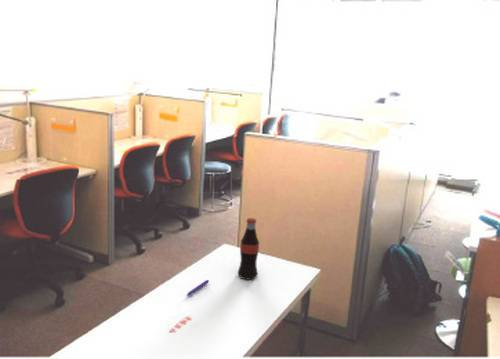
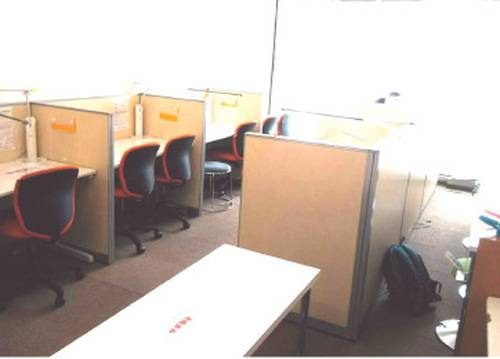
- bottle (249, 247)
- pen (197, 287)
